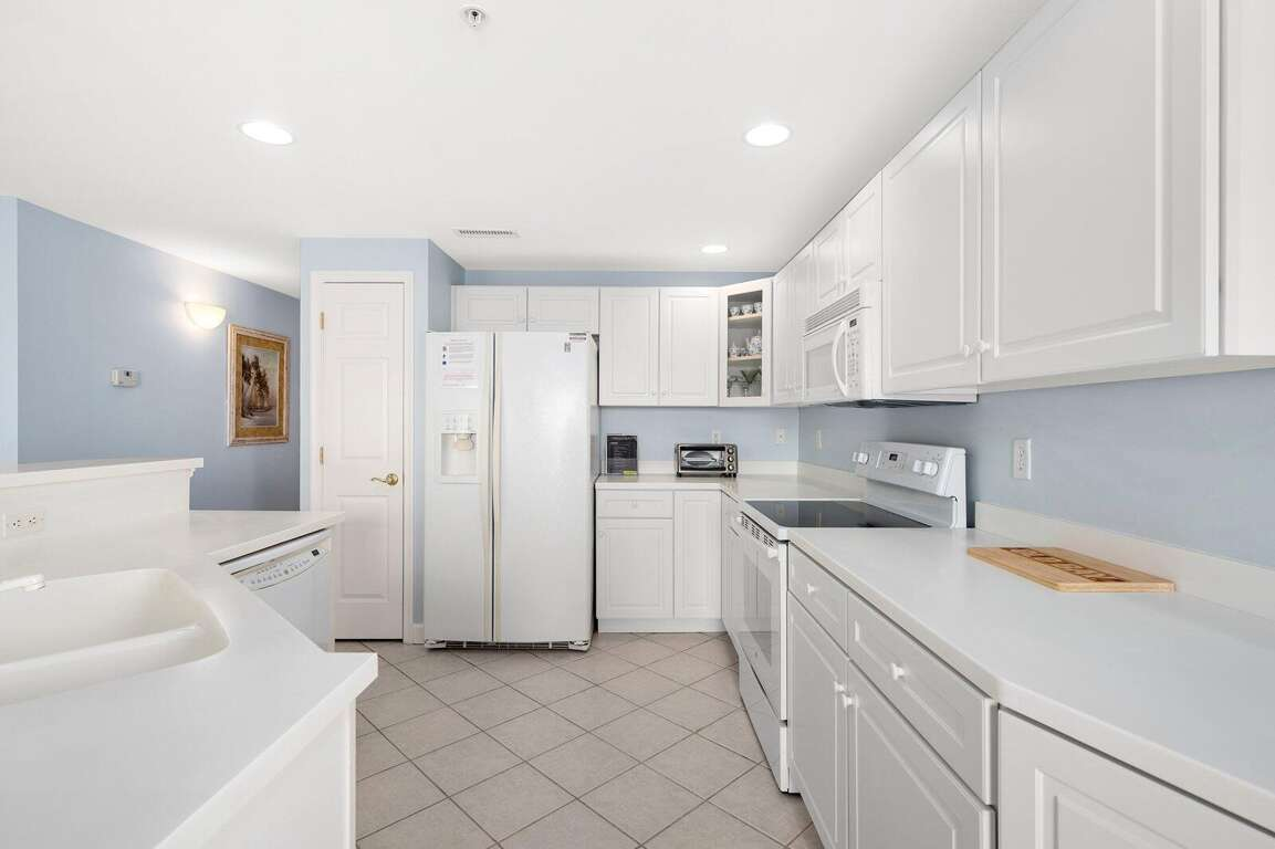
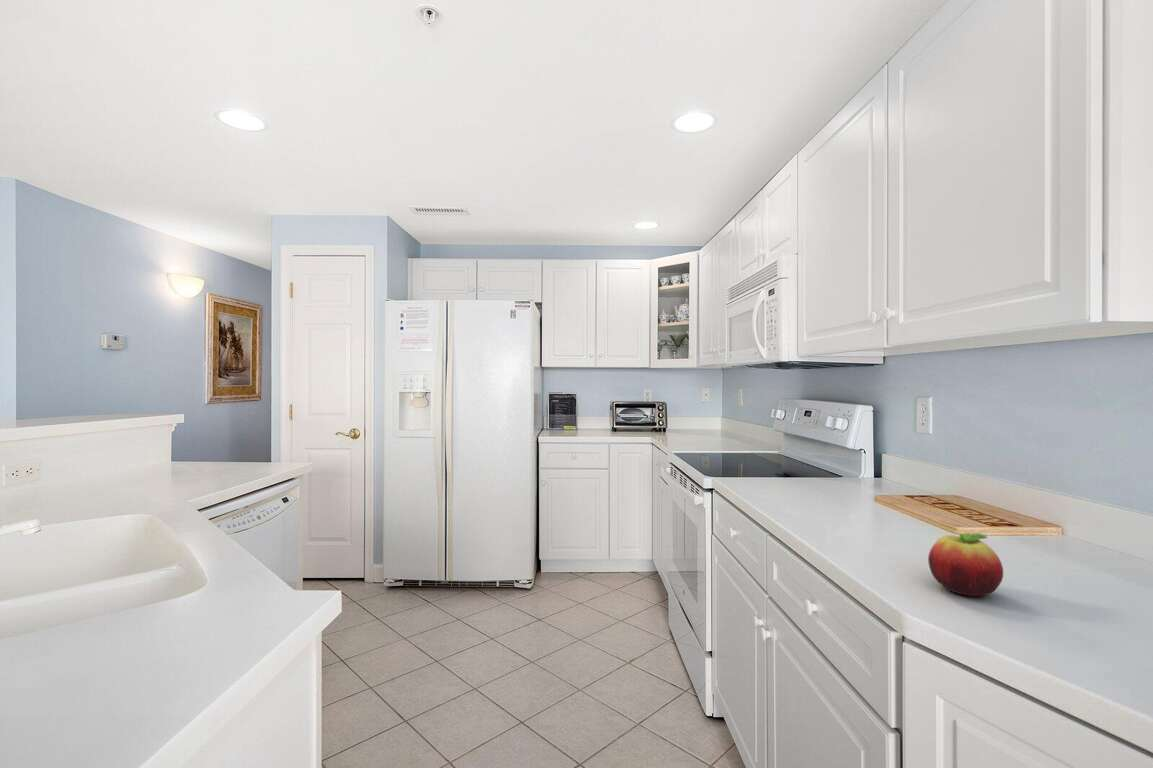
+ fruit (964, 562)
